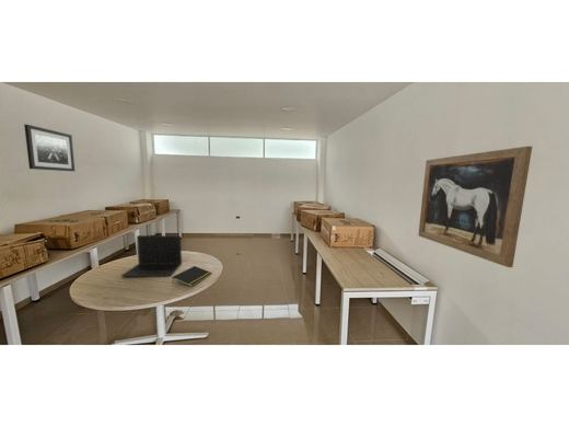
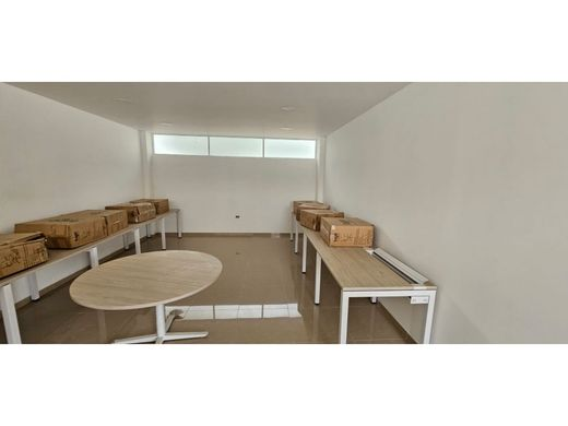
- wall art (460, 203)
- wall art (51, 150)
- laptop (152, 254)
- notepad (193, 275)
